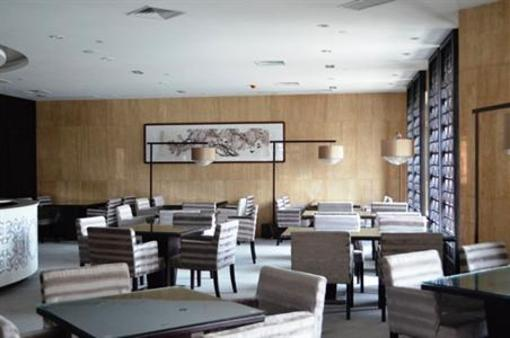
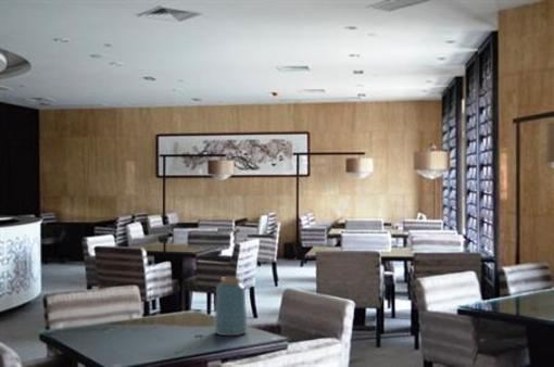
+ vase (230, 305)
